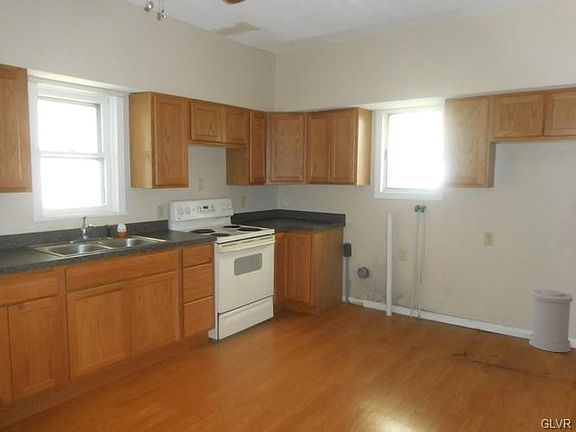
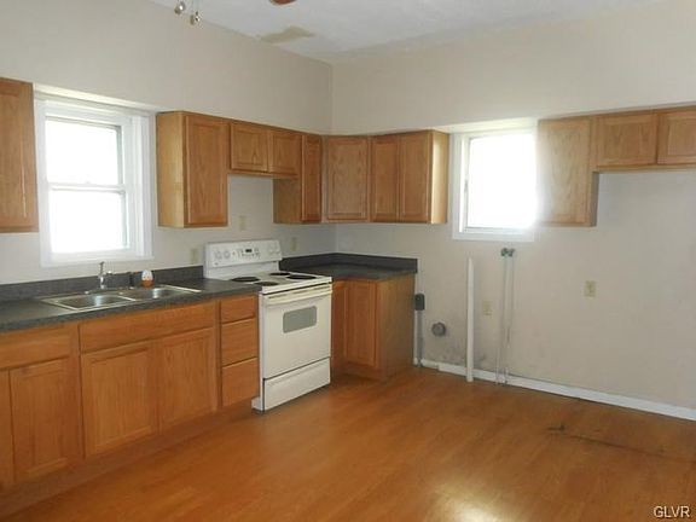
- trash can (551, 318)
